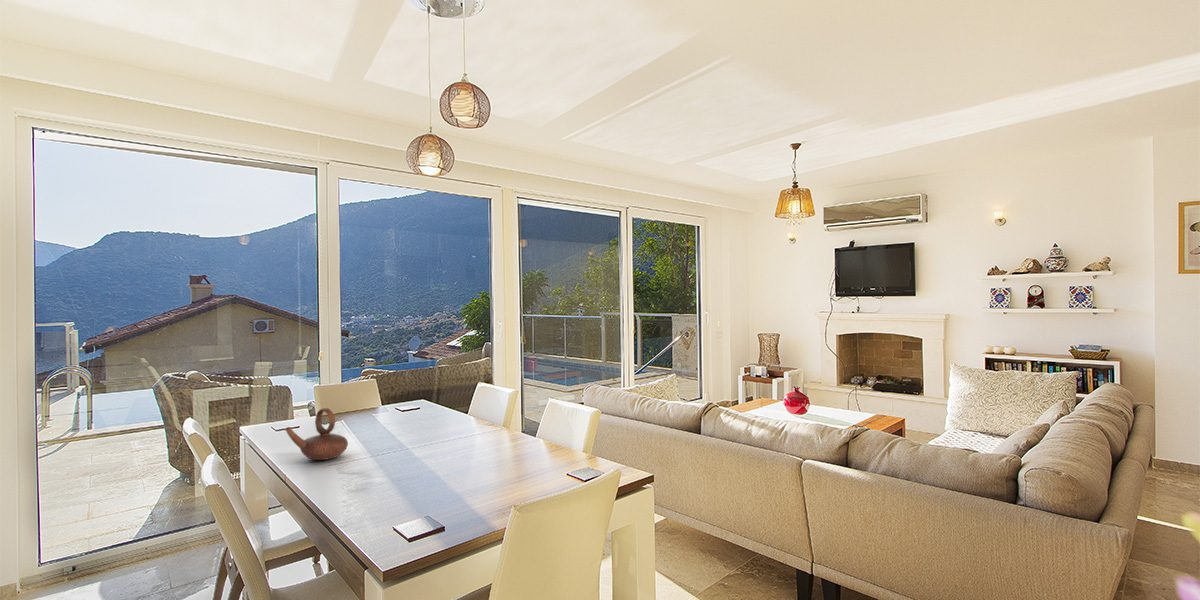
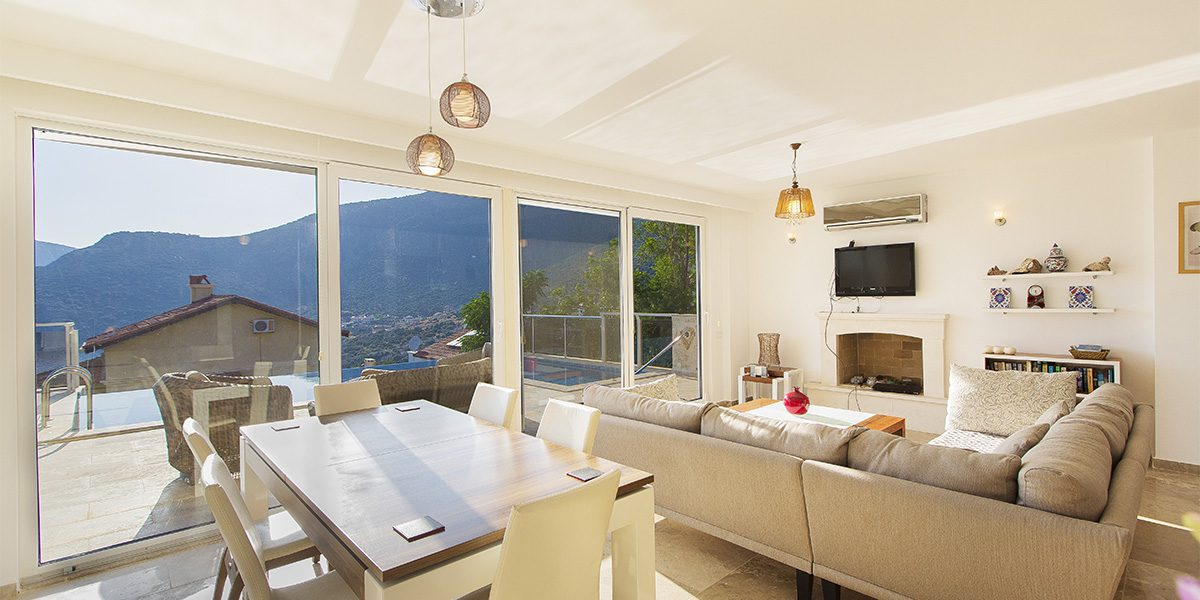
- teapot (317, 435)
